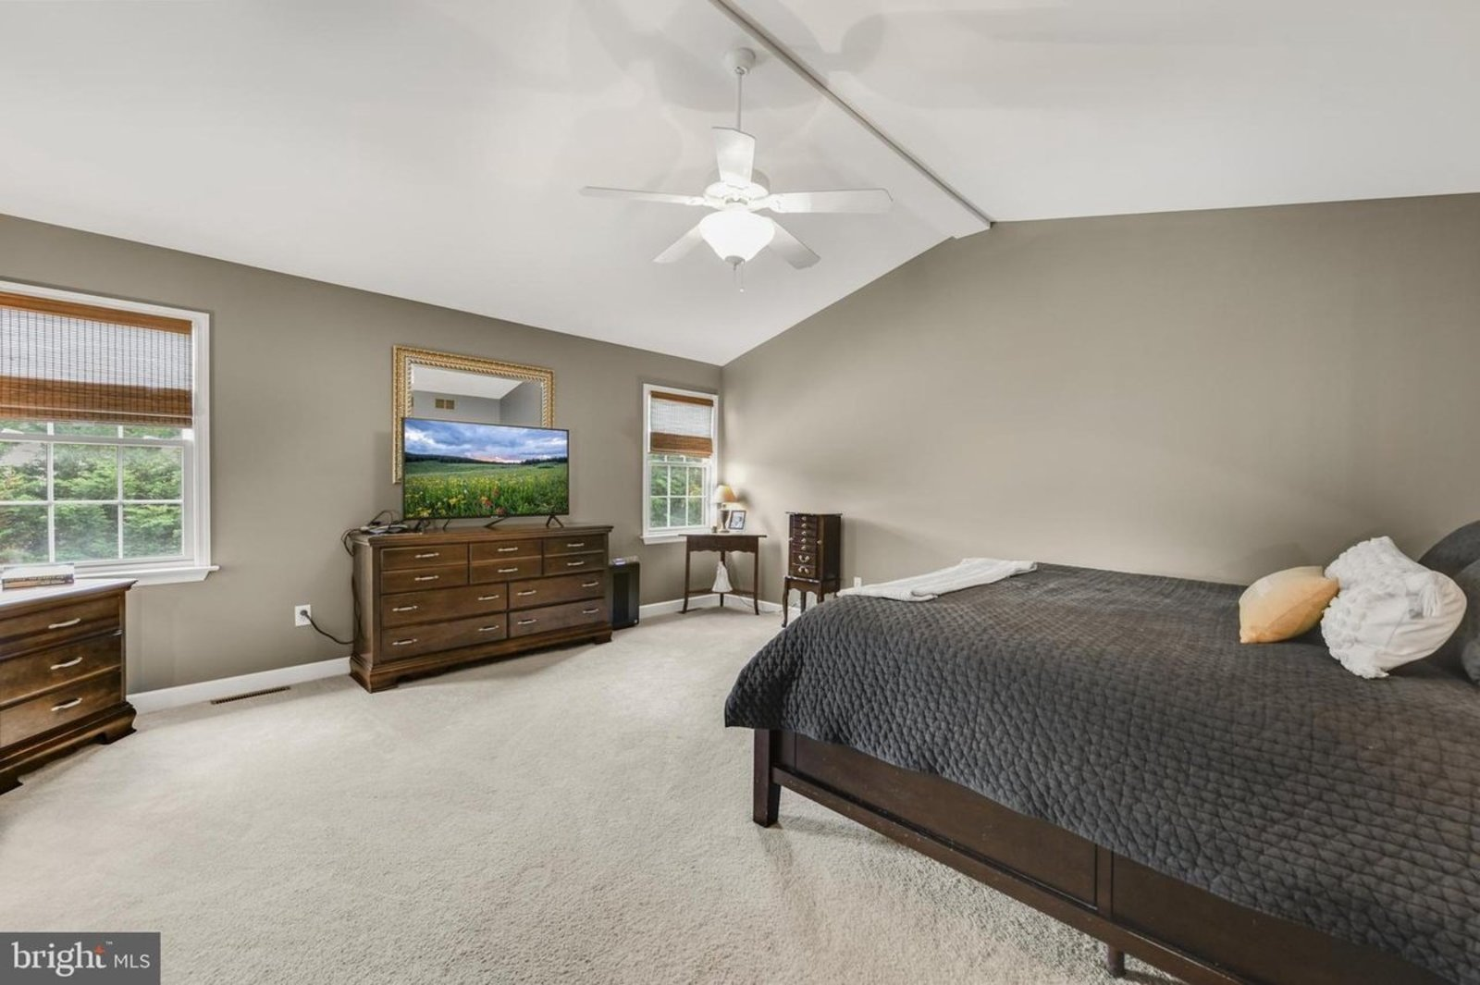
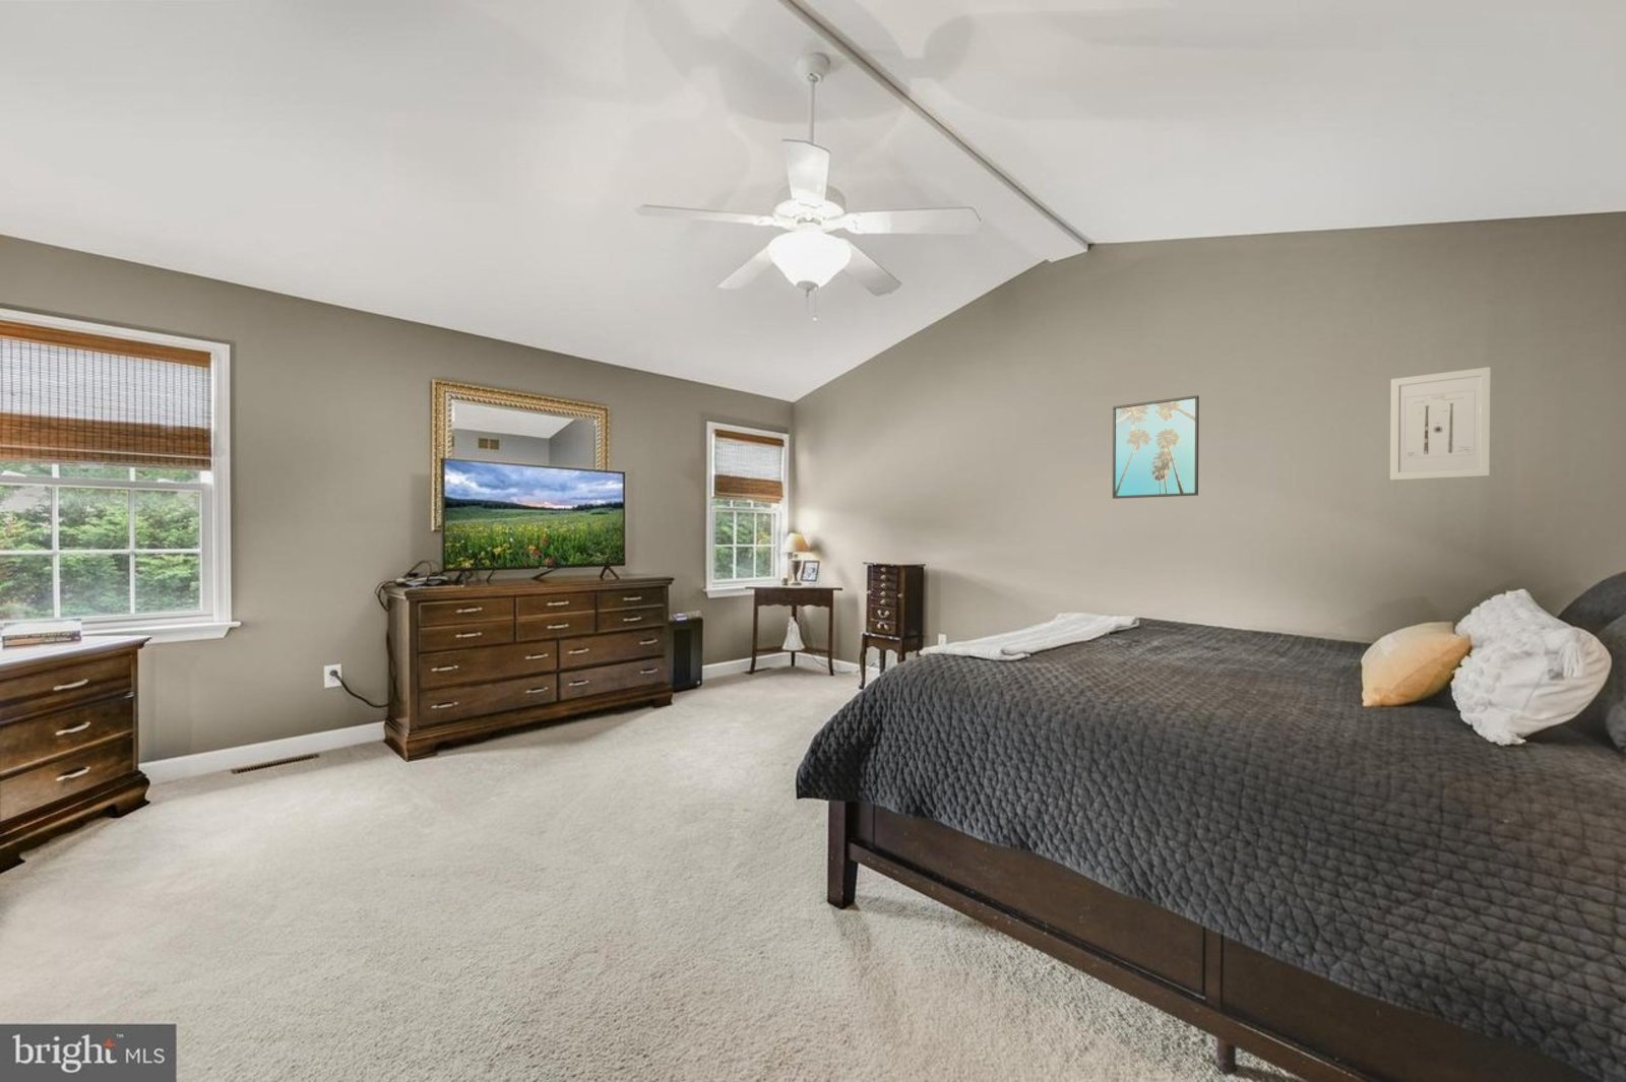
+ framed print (1154, 449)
+ wall art (1438, 426)
